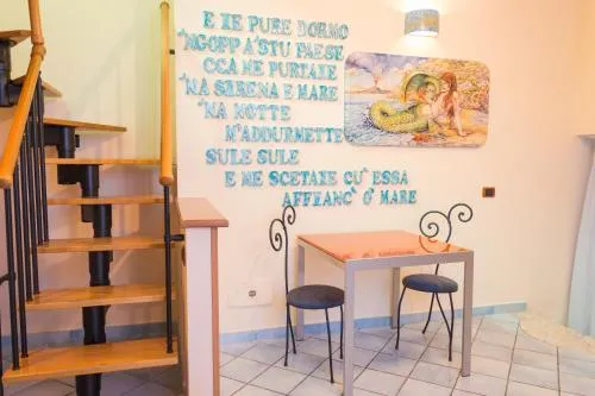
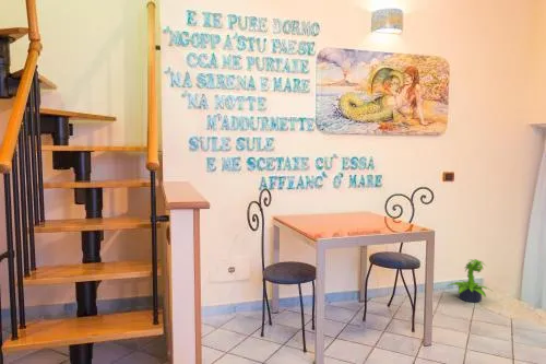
+ potted plant (470, 278)
